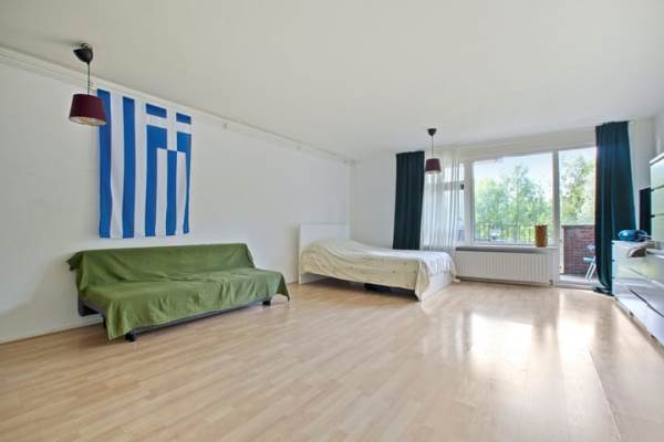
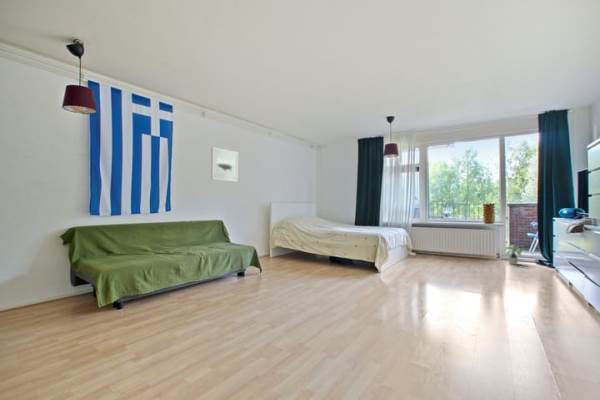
+ wall art (225, 165)
+ potted plant (513, 254)
